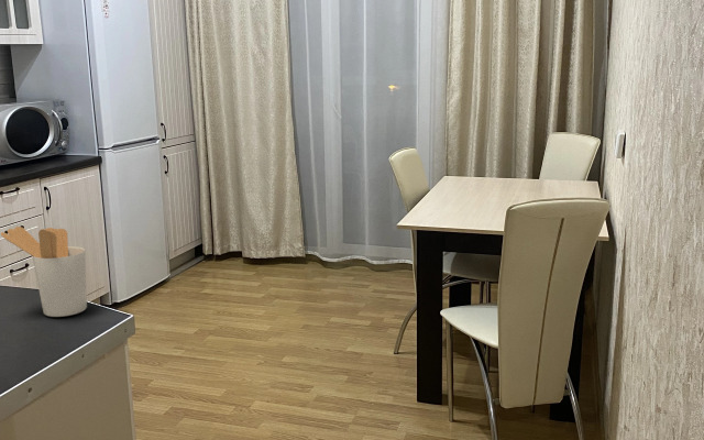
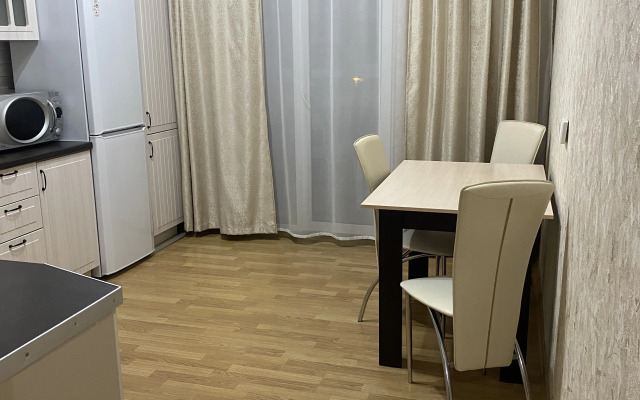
- utensil holder (47, 267)
